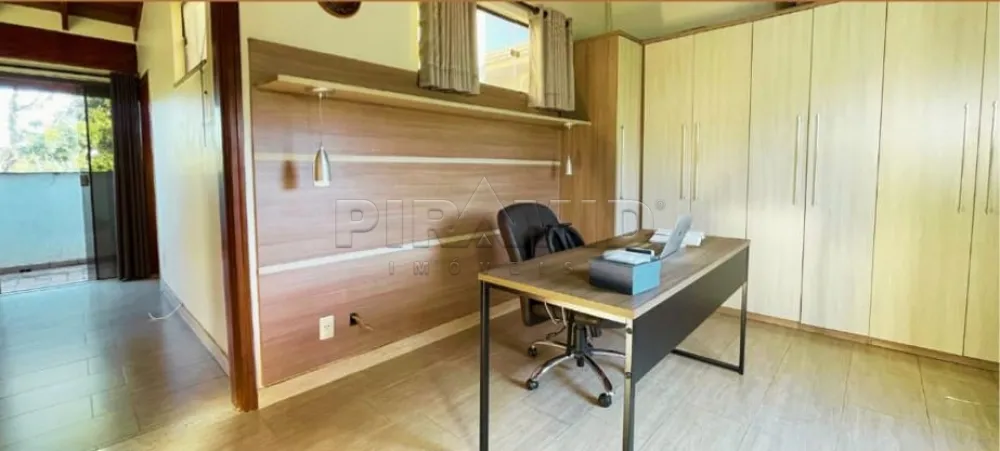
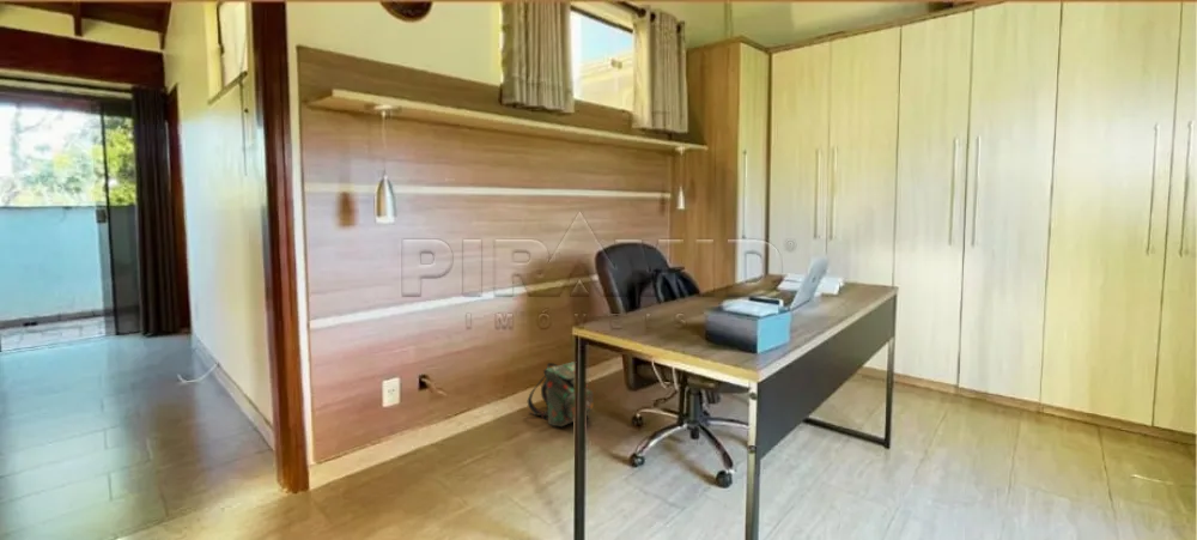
+ backpack (557, 390)
